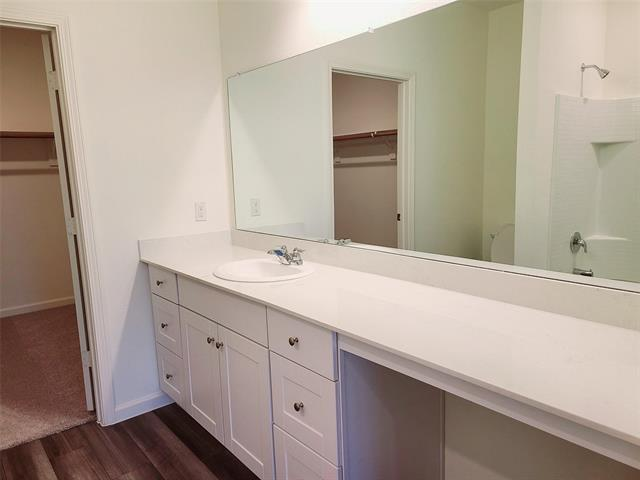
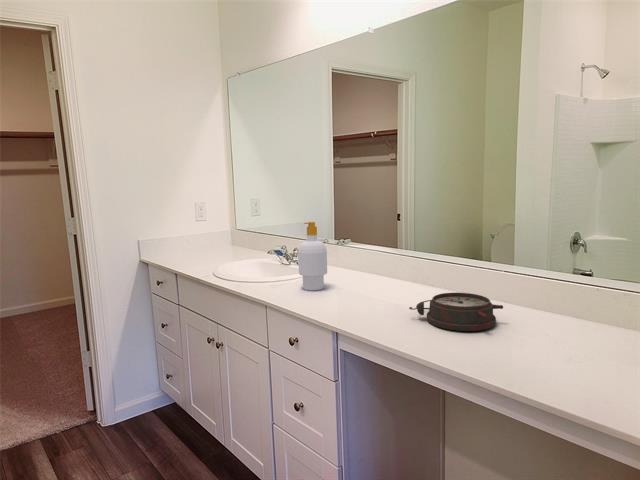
+ soap bottle (312, 255)
+ alarm clock (455, 308)
